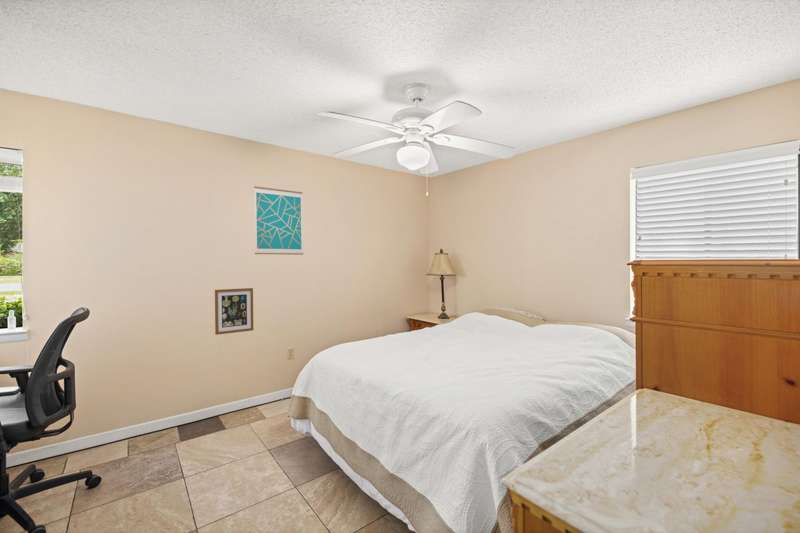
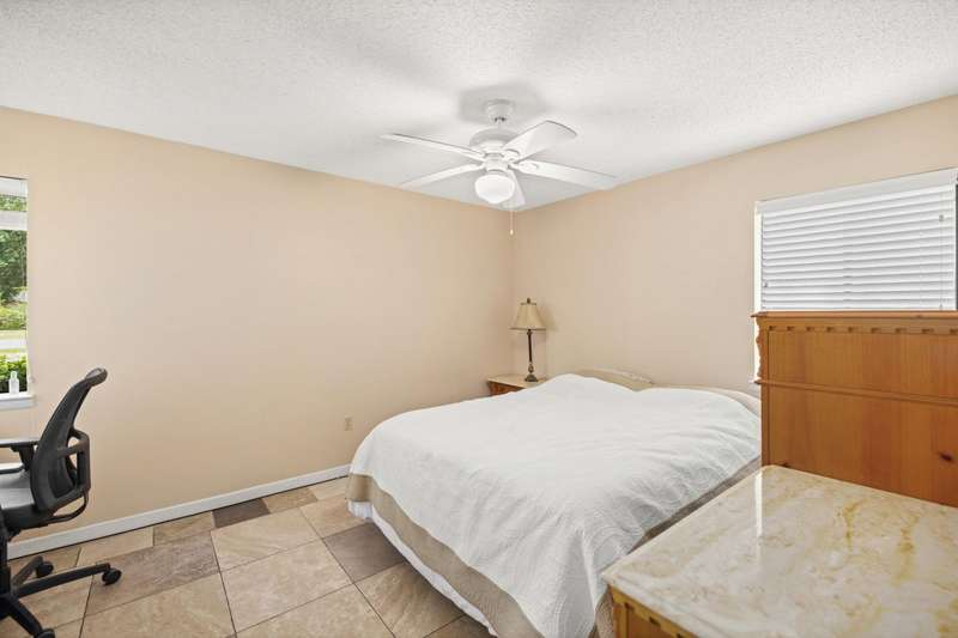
- wall art (234, 310)
- wall art (279, 222)
